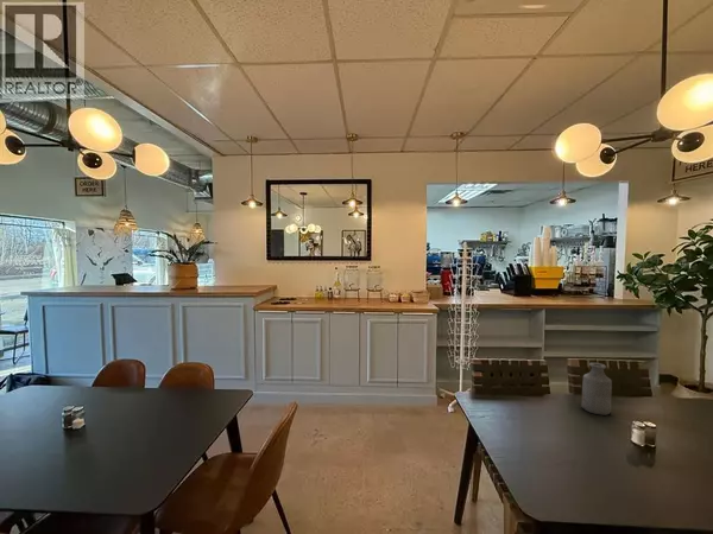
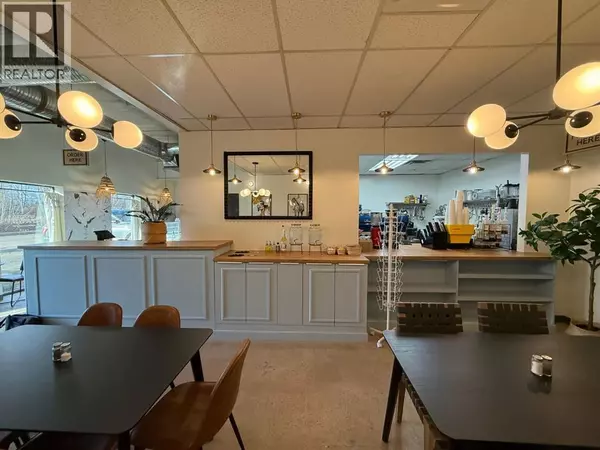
- bottle (595, 387)
